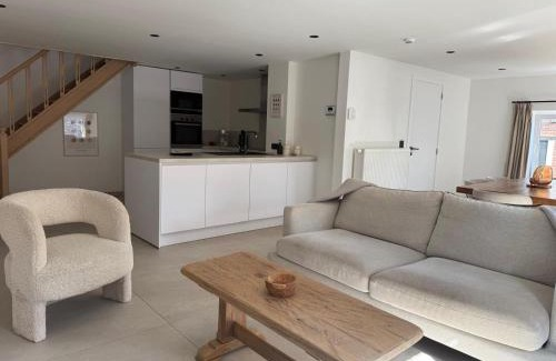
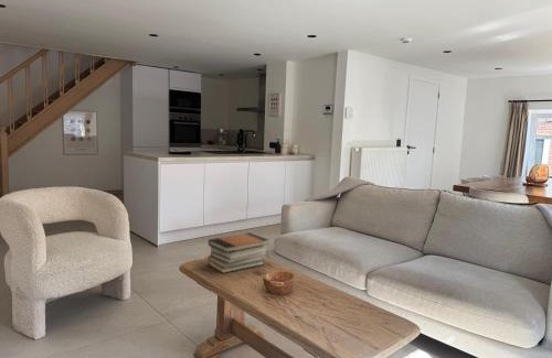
+ book stack (237, 251)
